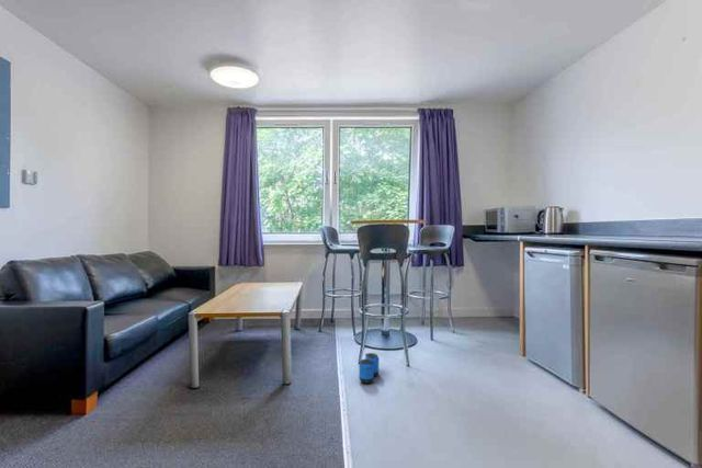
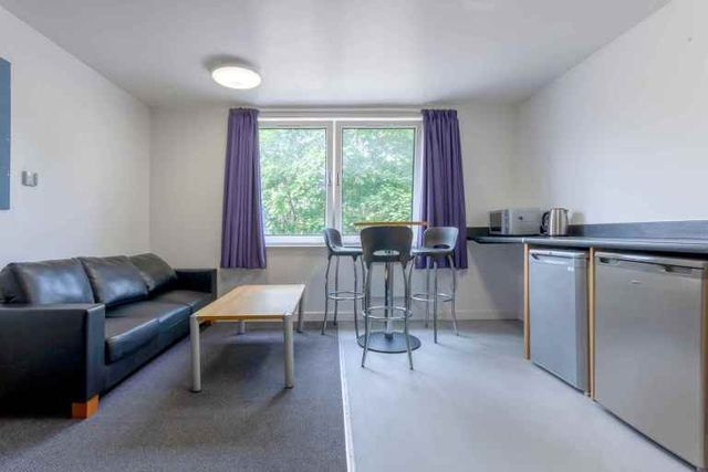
- barrel (369, 367)
